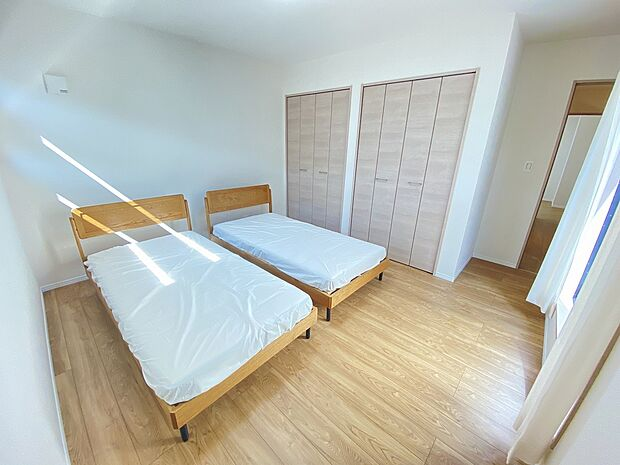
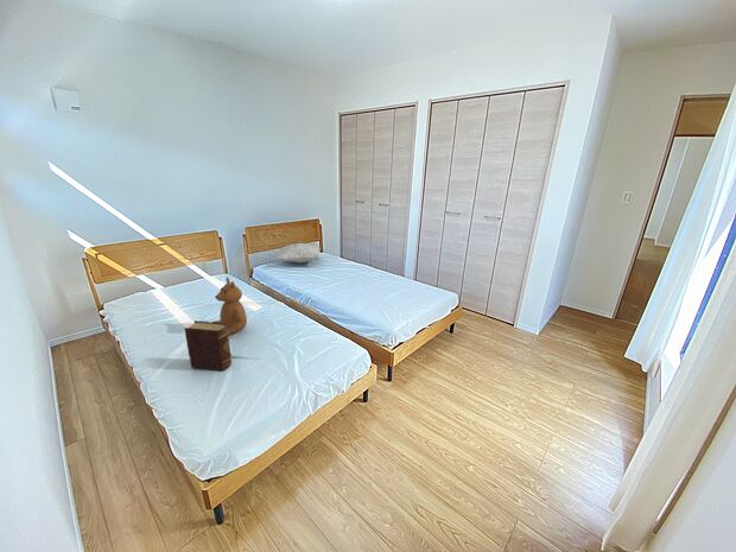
+ decorative pillow (300, 253)
+ diary (210, 345)
+ teddy bear (224, 306)
